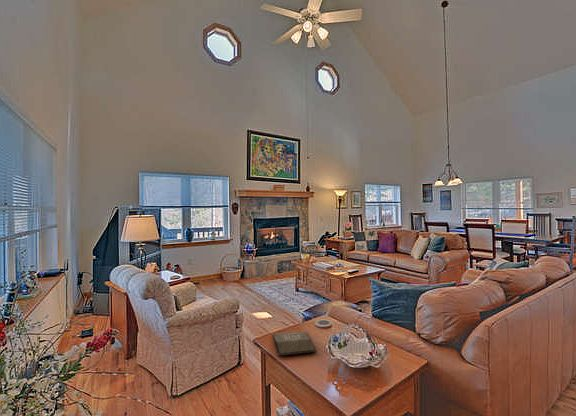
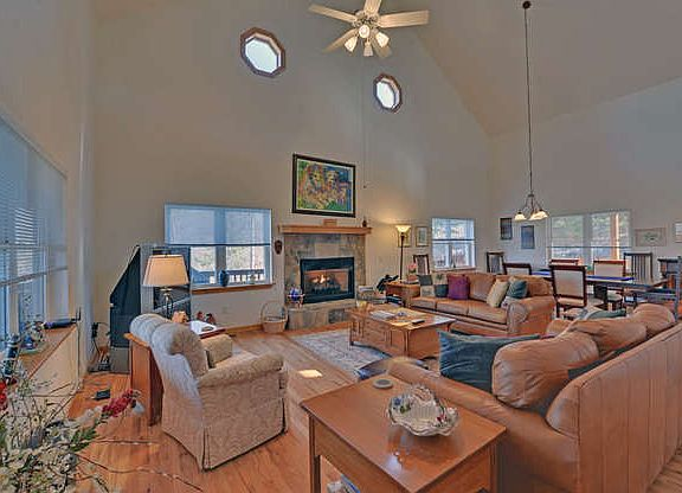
- hardback book (292, 339)
